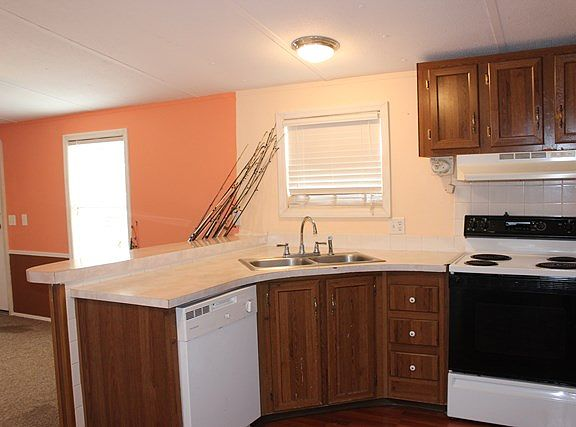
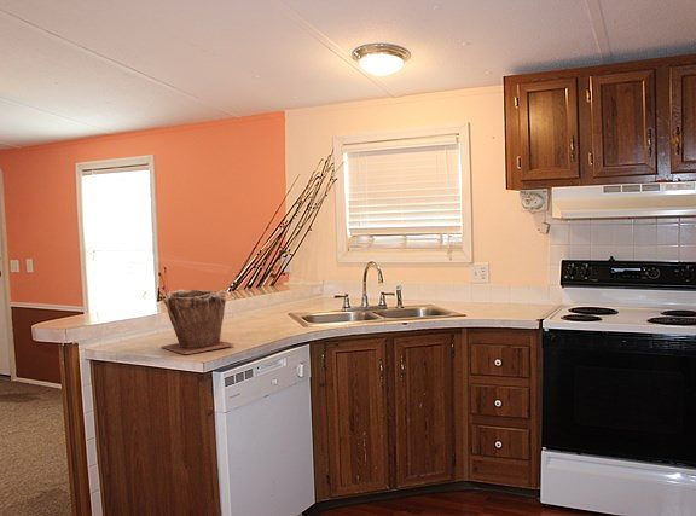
+ plant pot (196, 318)
